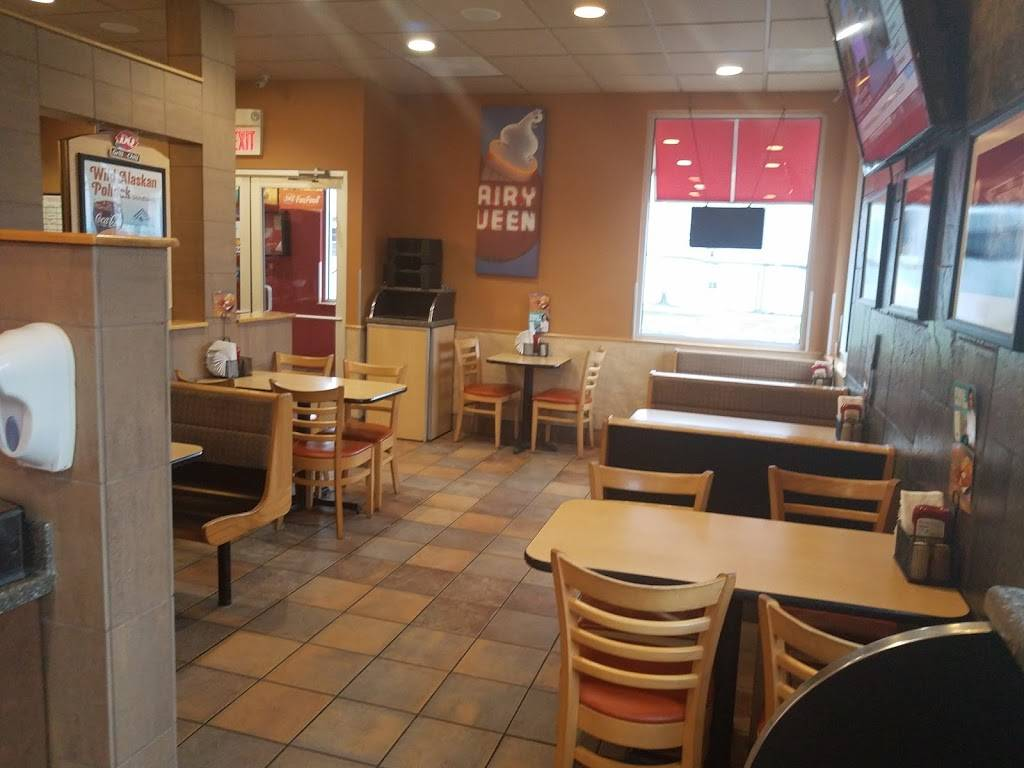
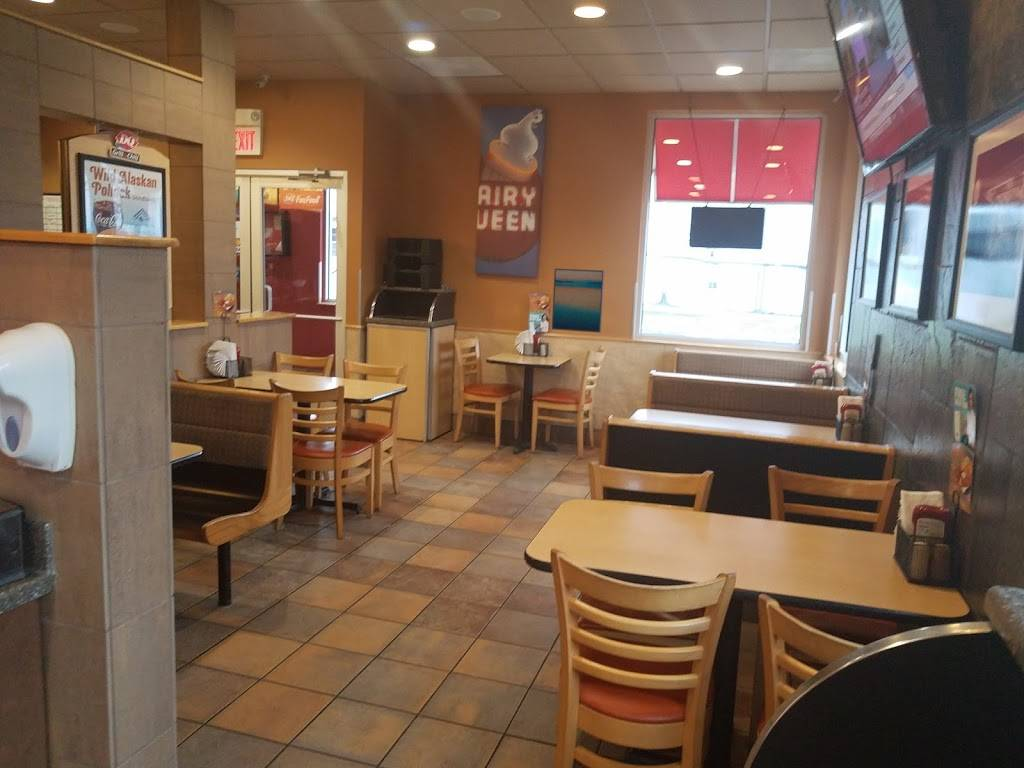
+ wall art (577, 300)
